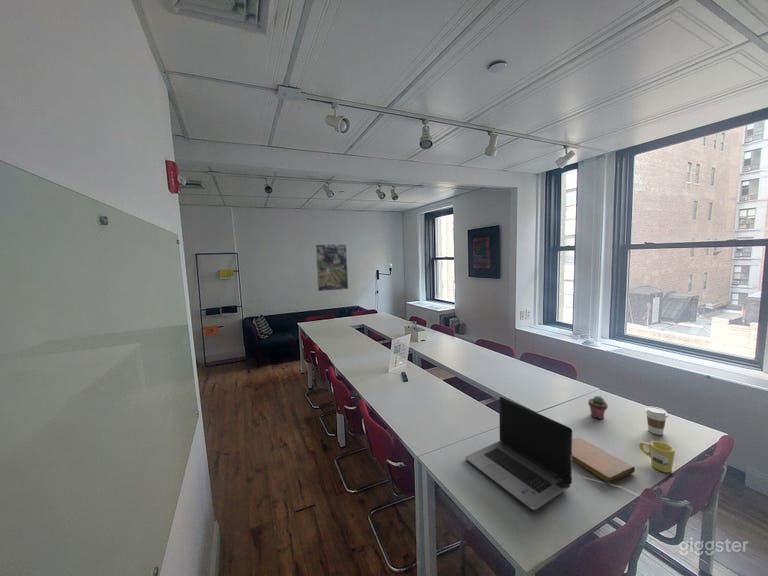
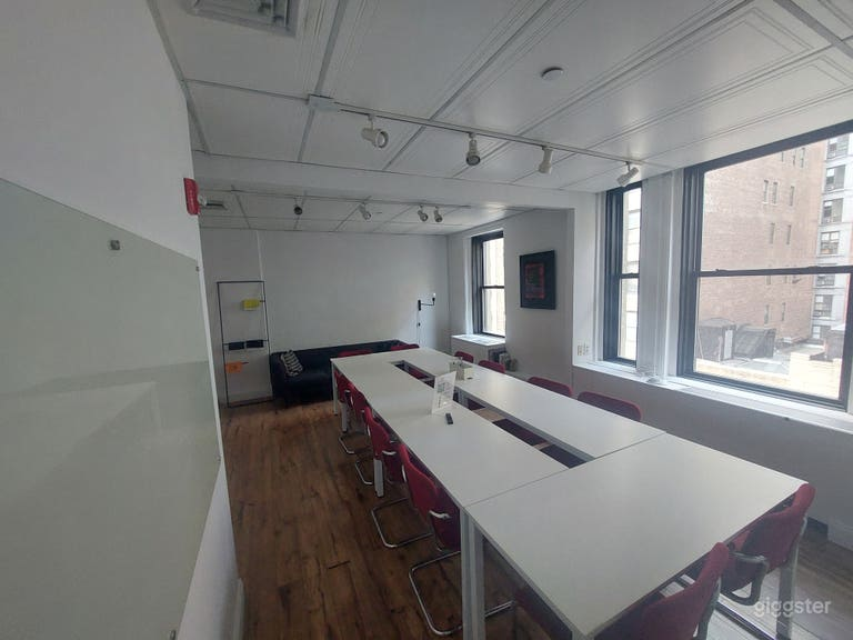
- notebook (592, 457)
- mug (656, 454)
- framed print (332, 267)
- coffee cup (655, 420)
- laptop computer (514, 445)
- potted succulent (597, 406)
